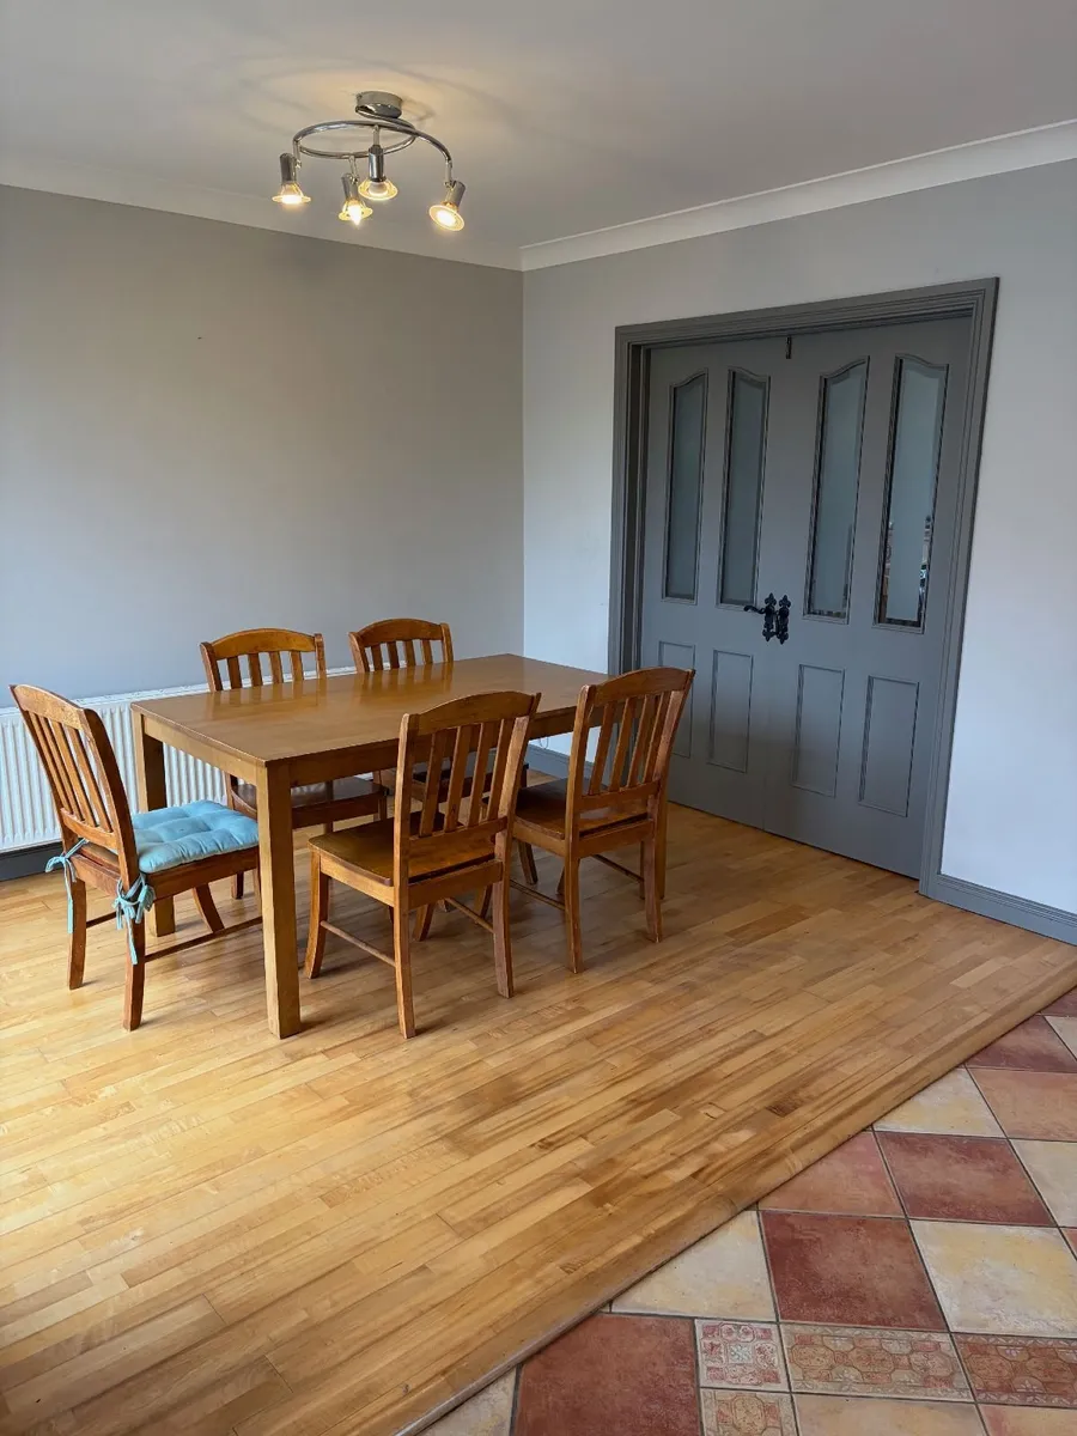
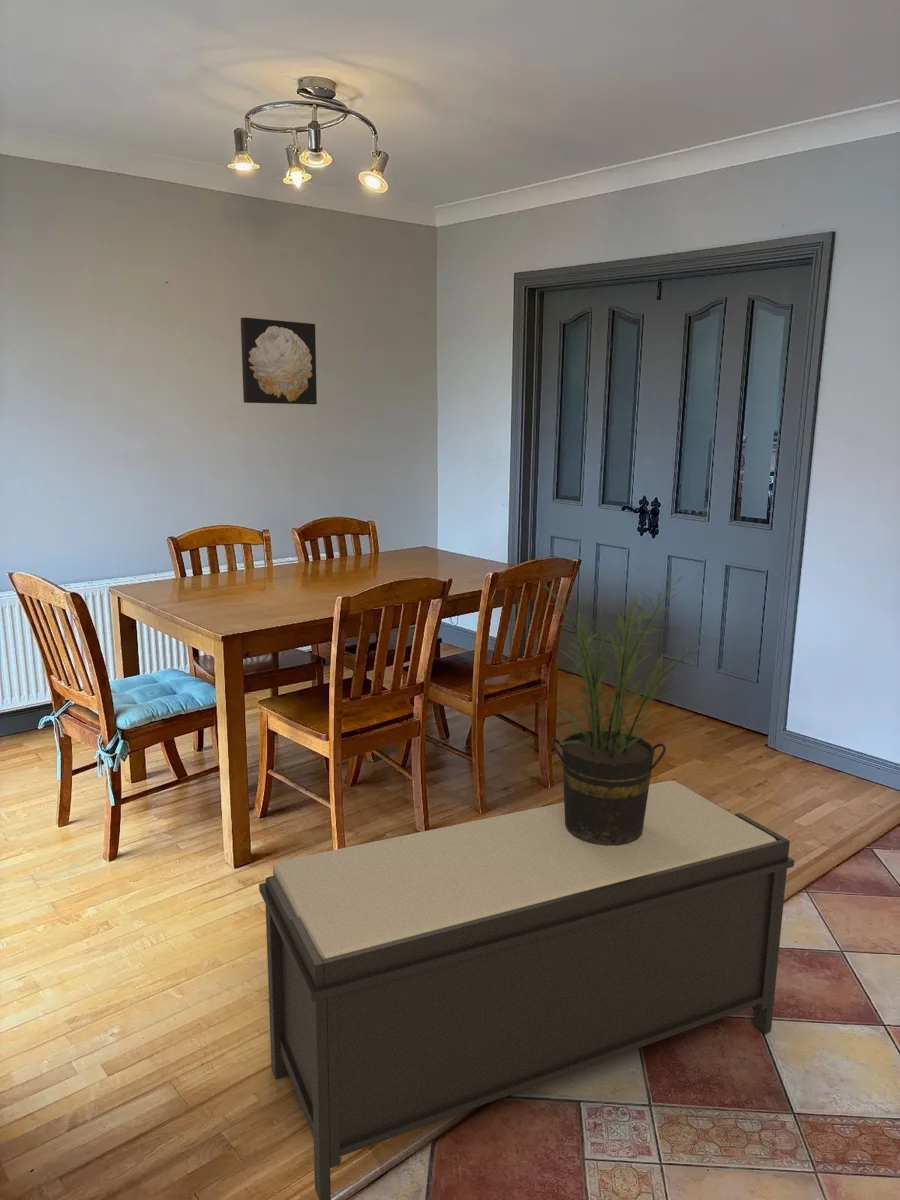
+ potted plant (615, 708)
+ bench (532, 953)
+ wall art (279, 362)
